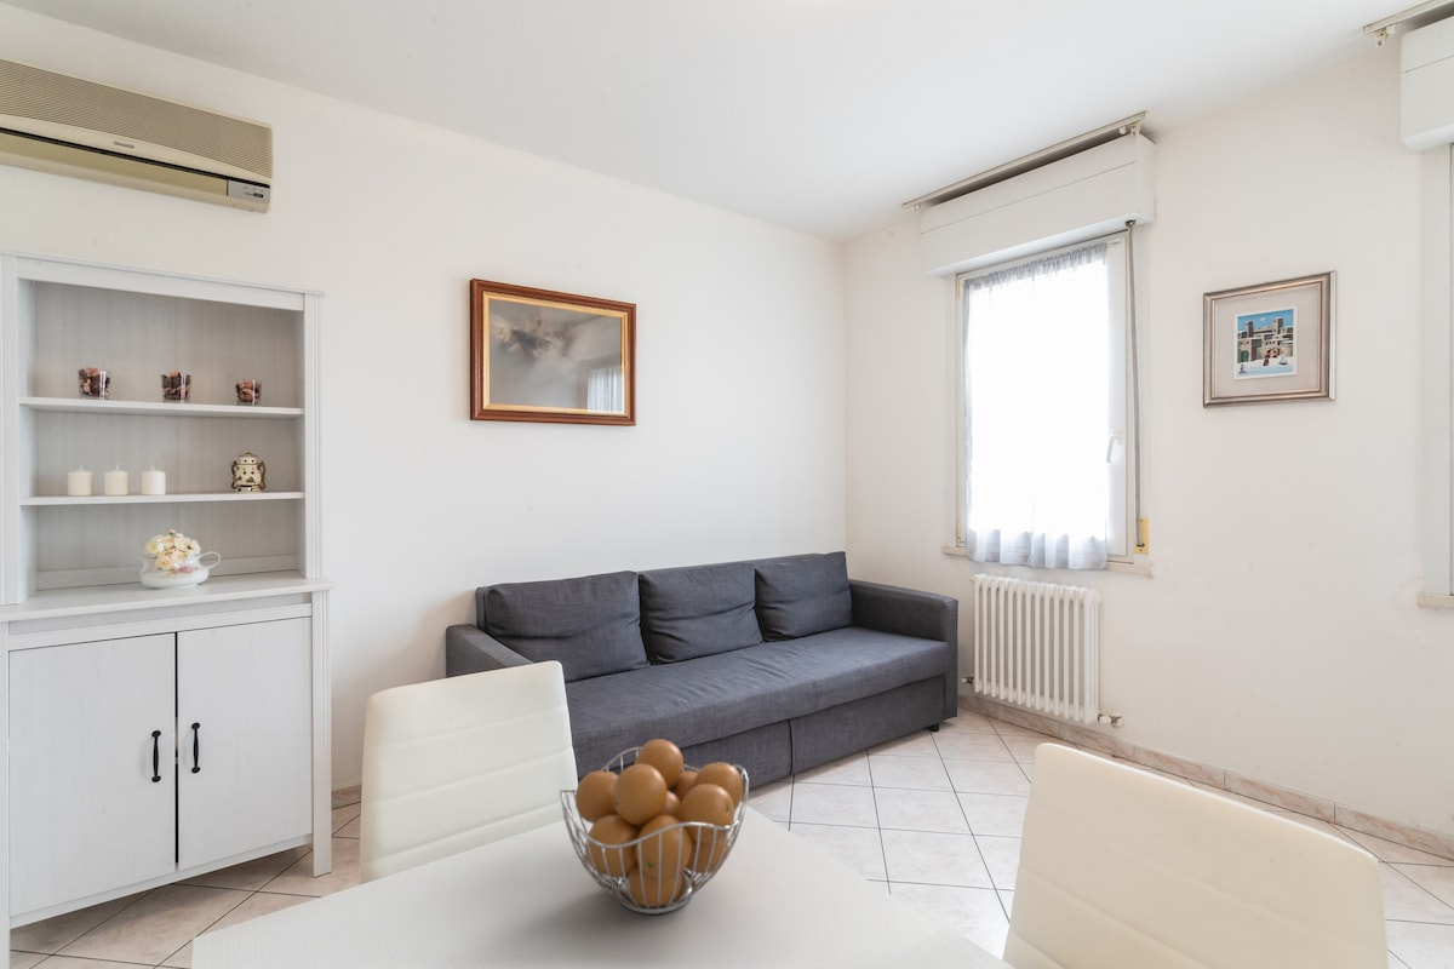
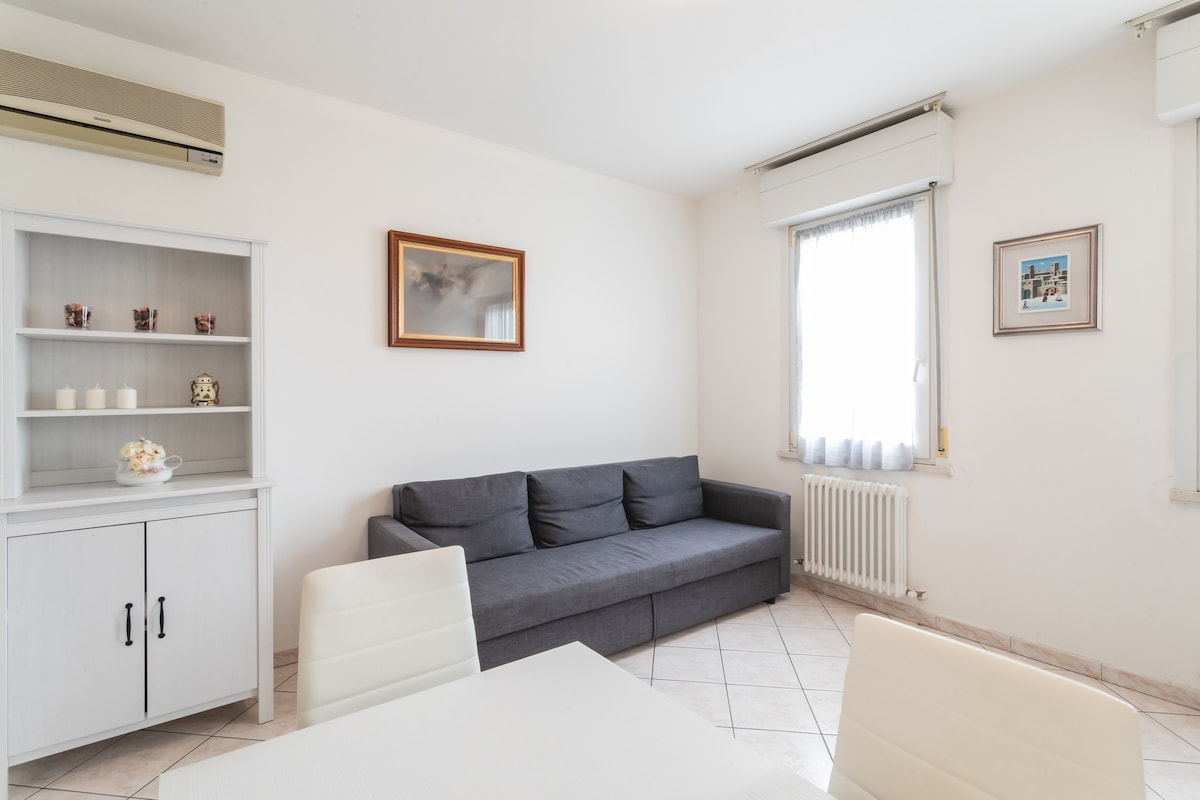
- fruit basket (656, 822)
